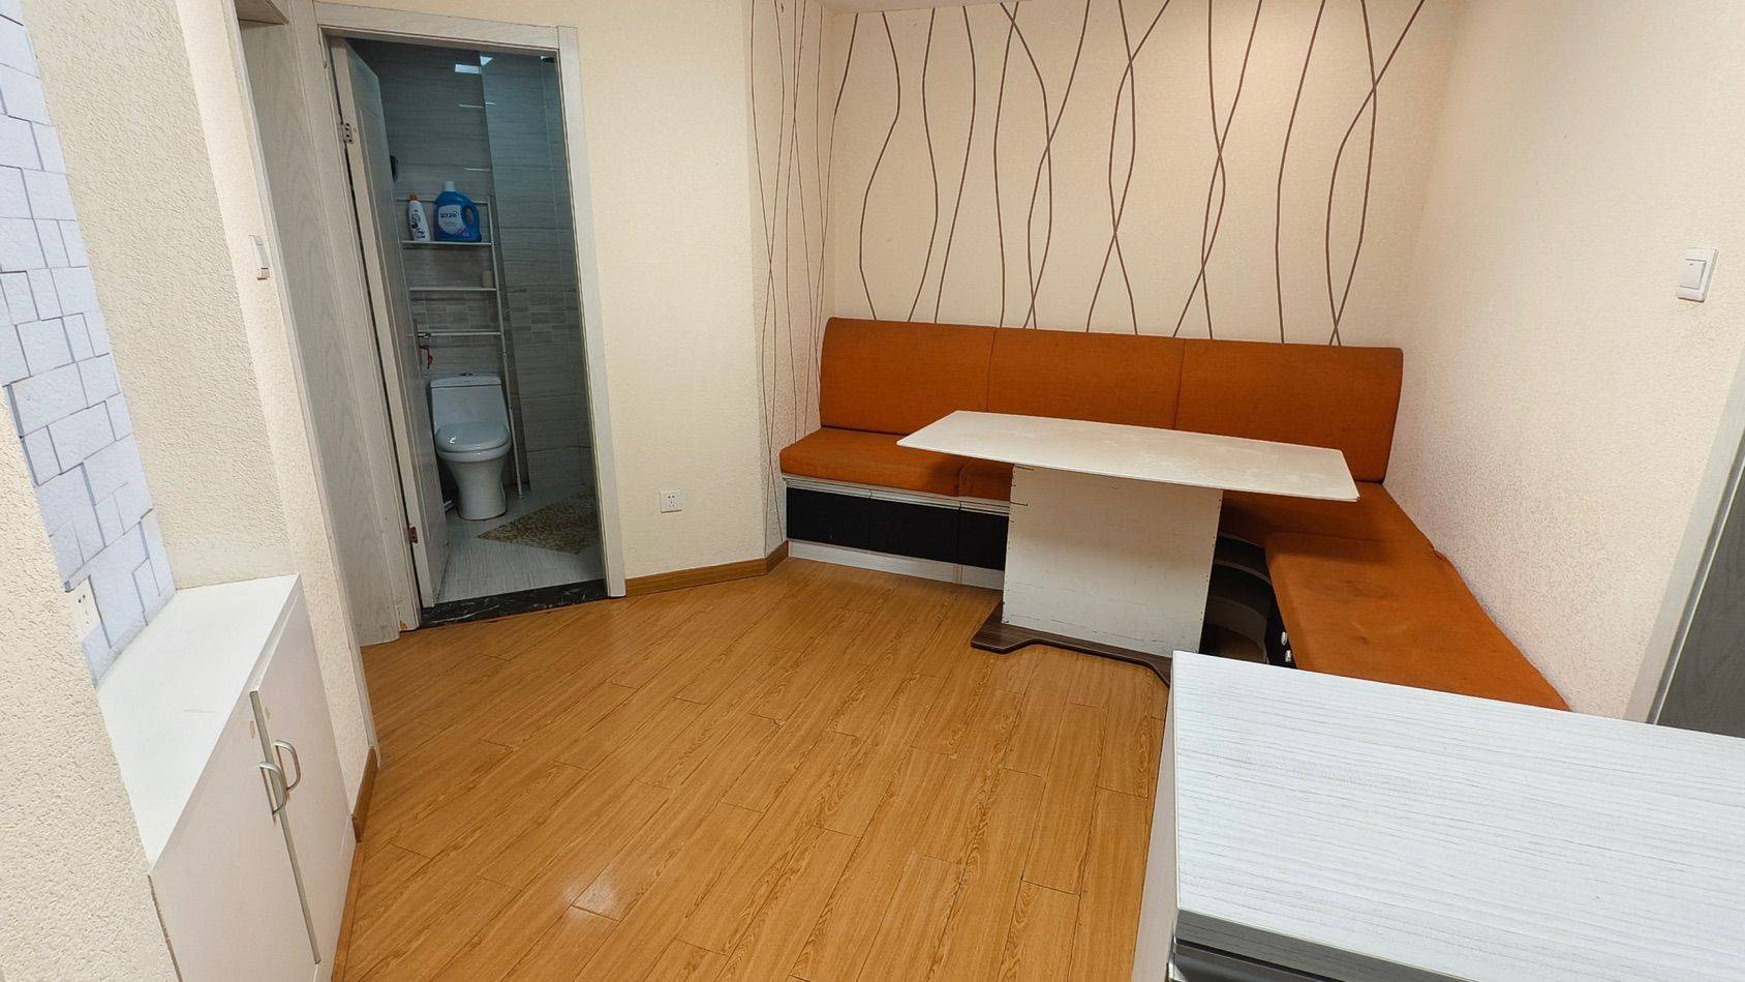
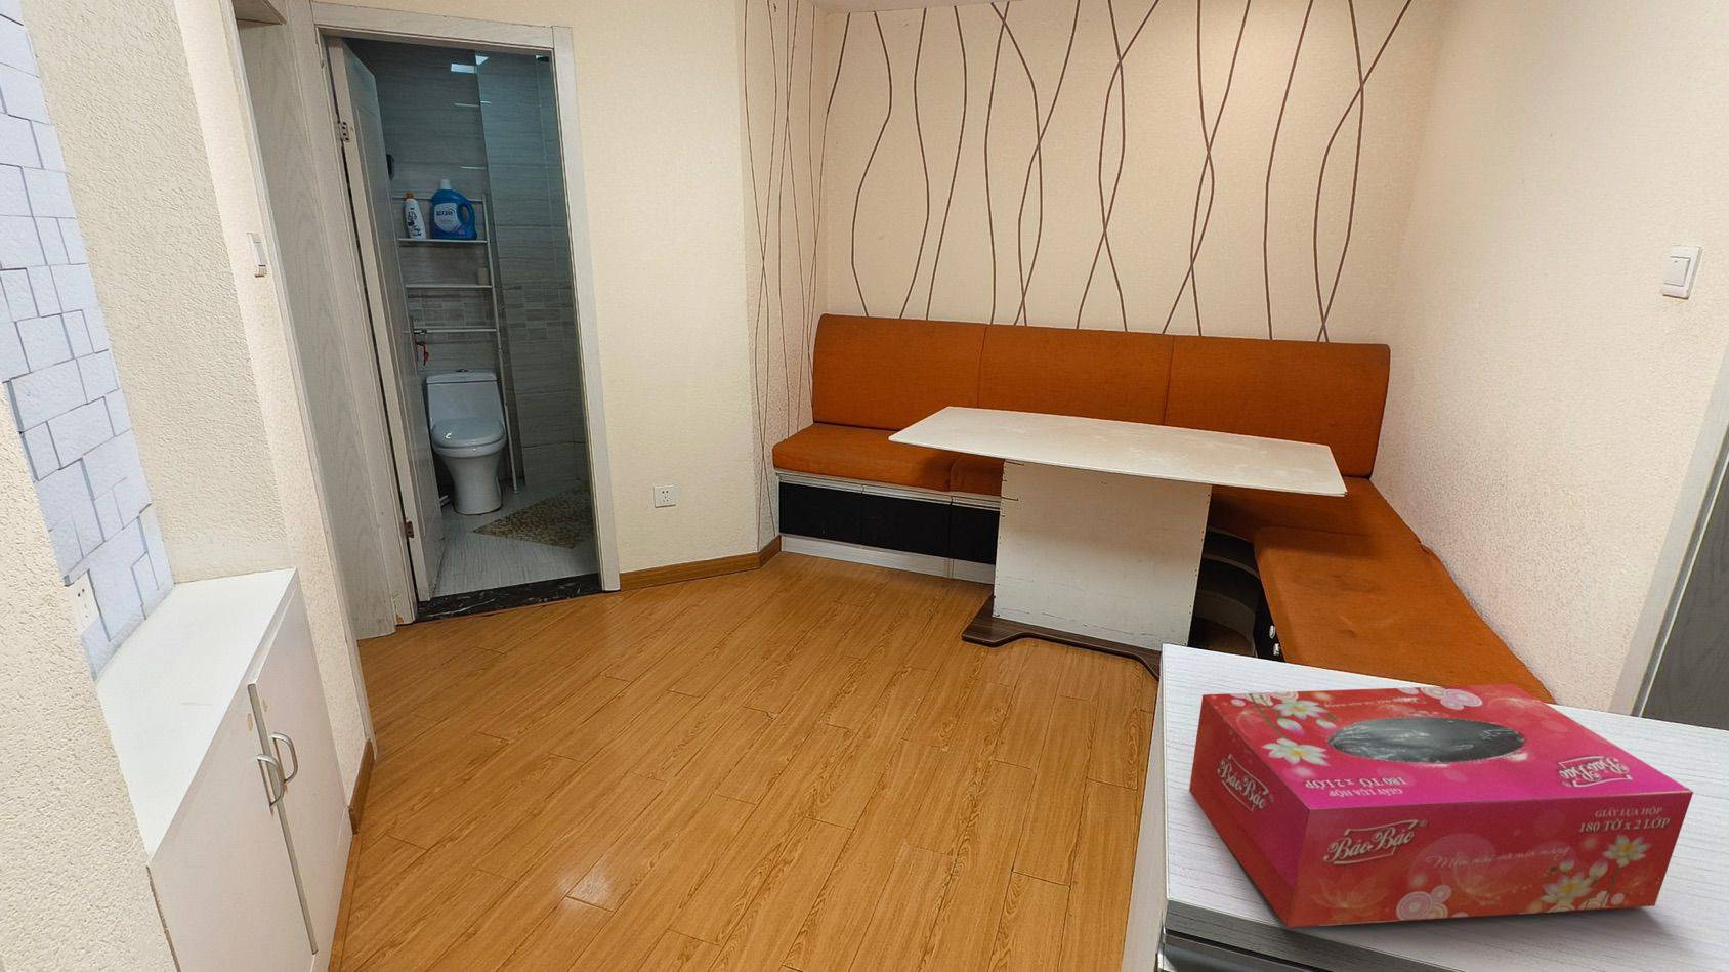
+ tissue box (1412, 792)
